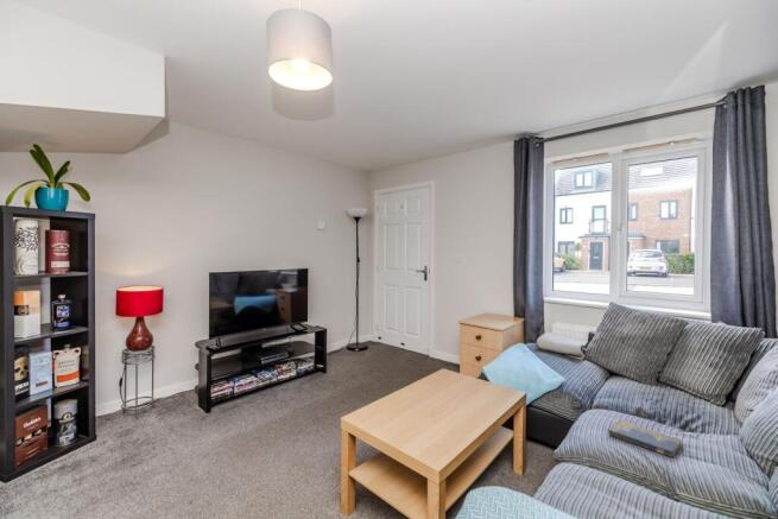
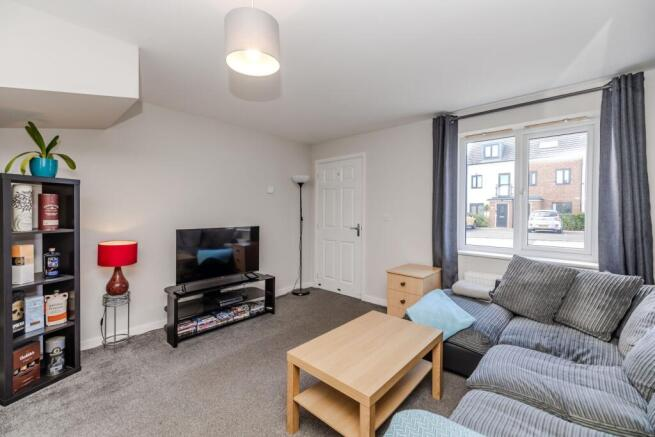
- hardcover book (644, 437)
